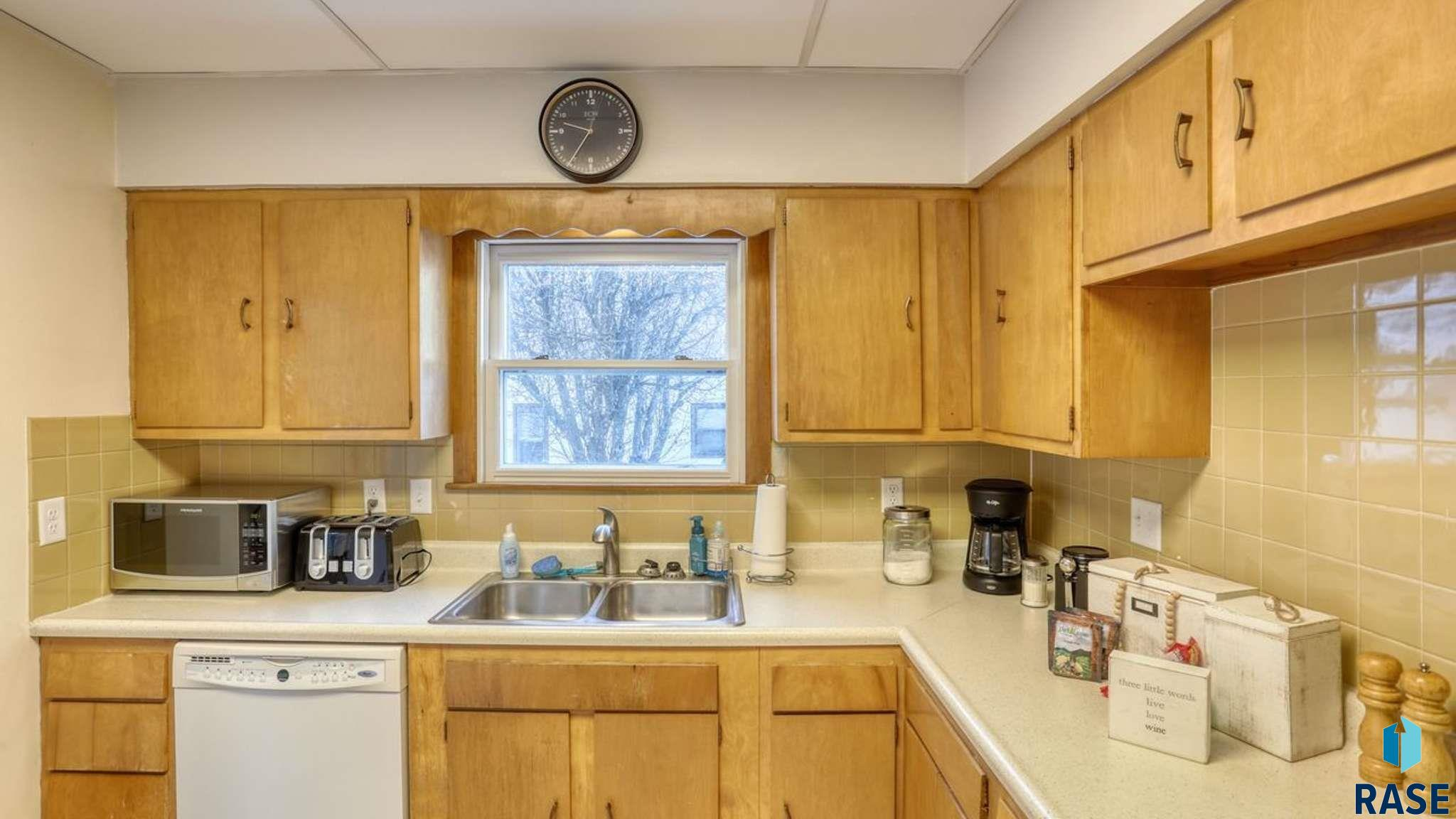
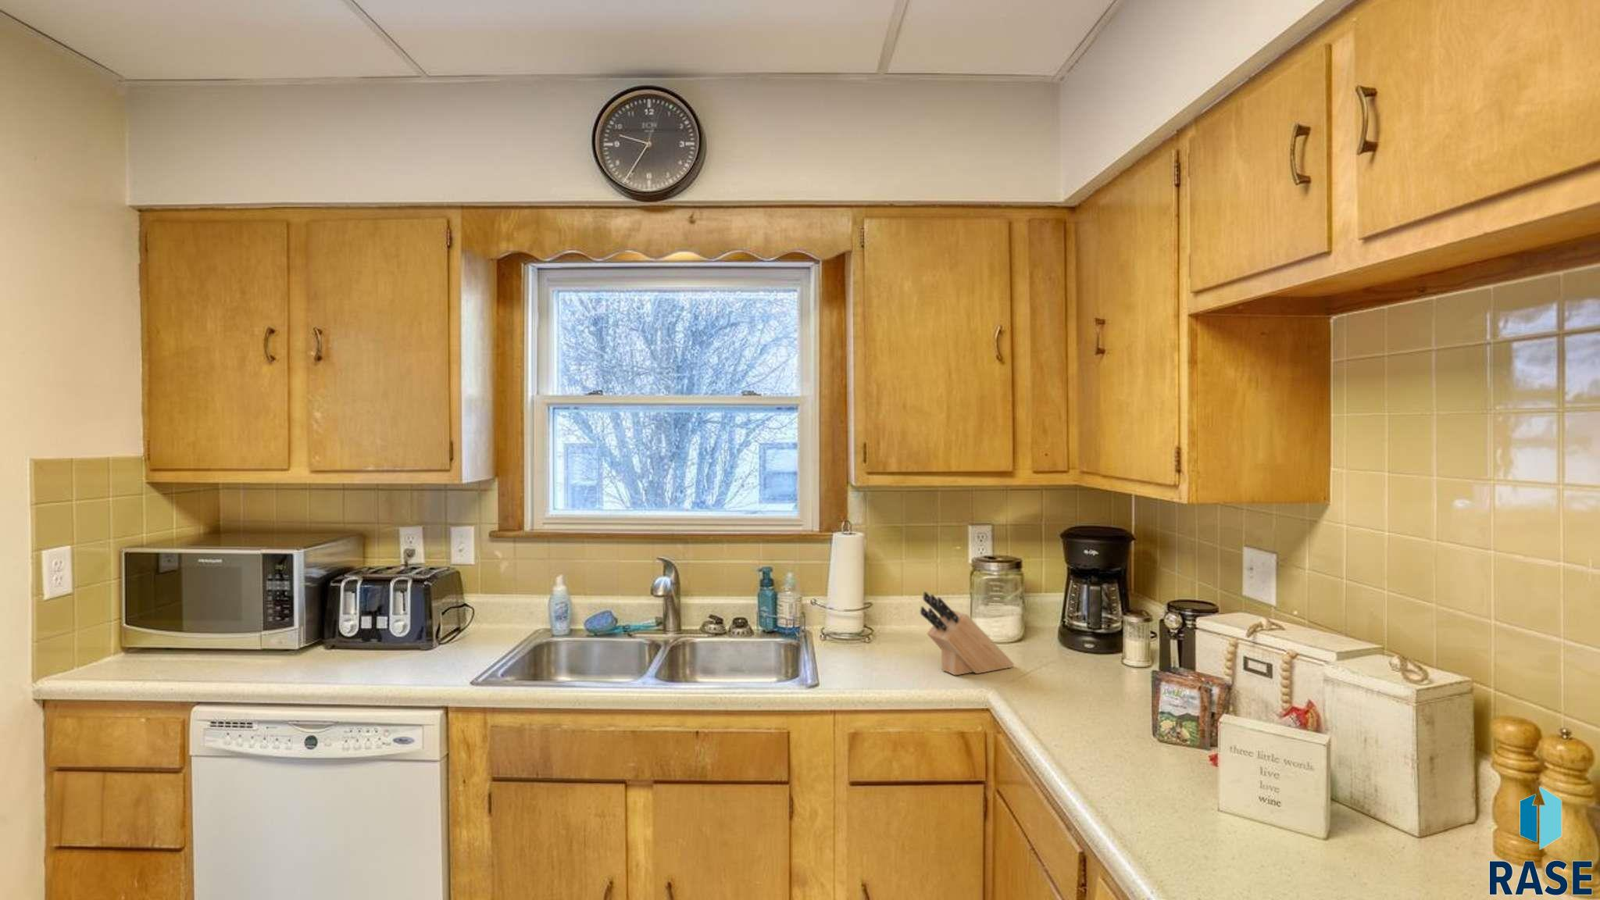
+ knife block (965, 630)
